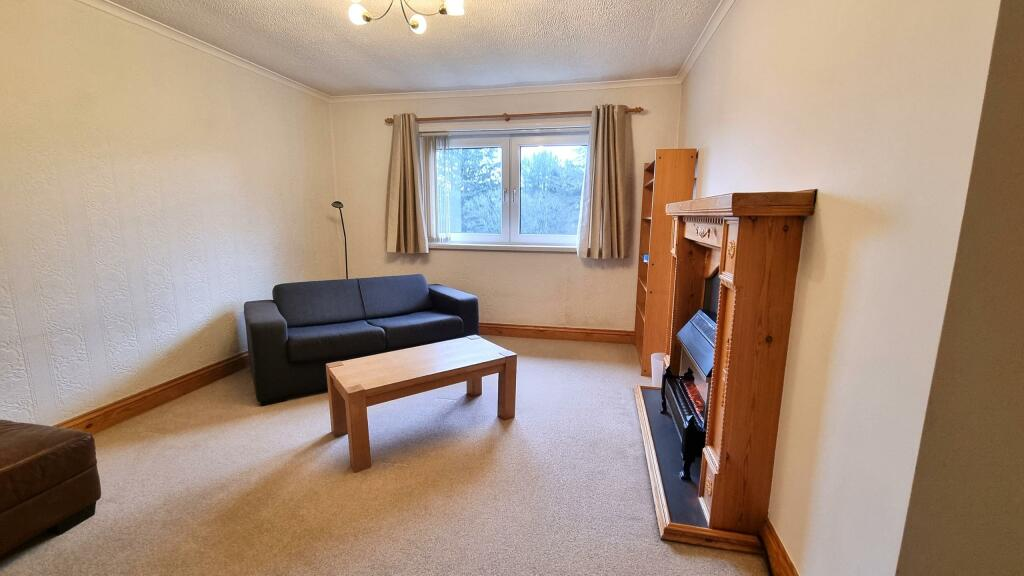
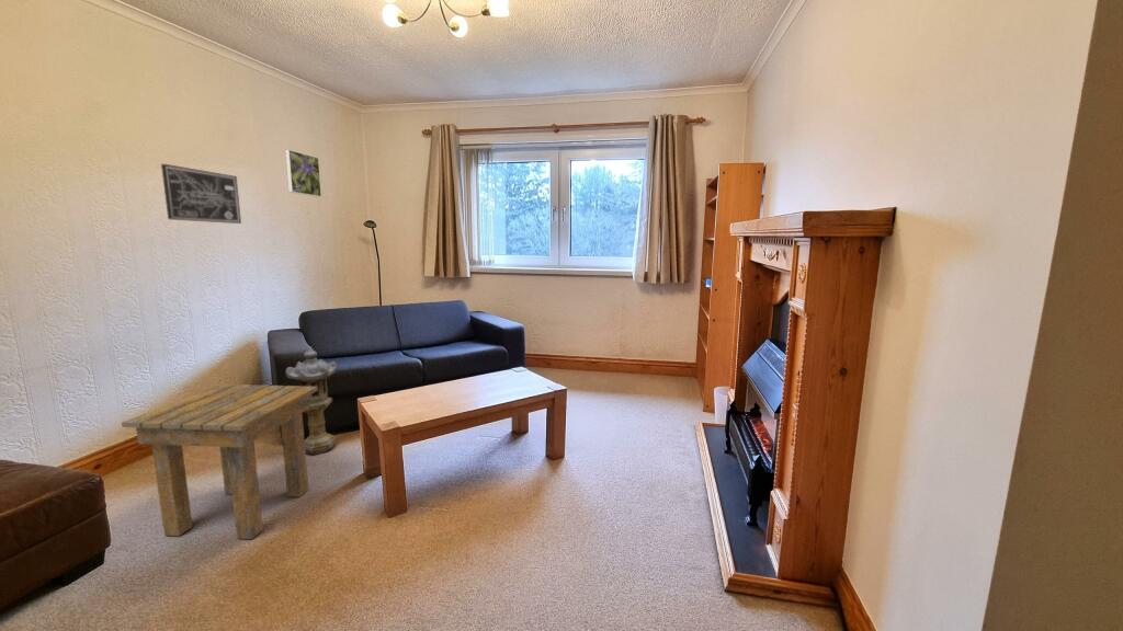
+ side table (237, 457)
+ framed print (304, 174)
+ wall art (204, 196)
+ lantern (314, 398)
